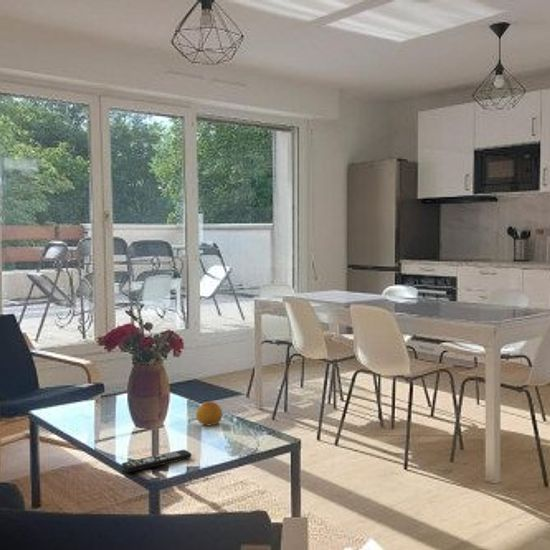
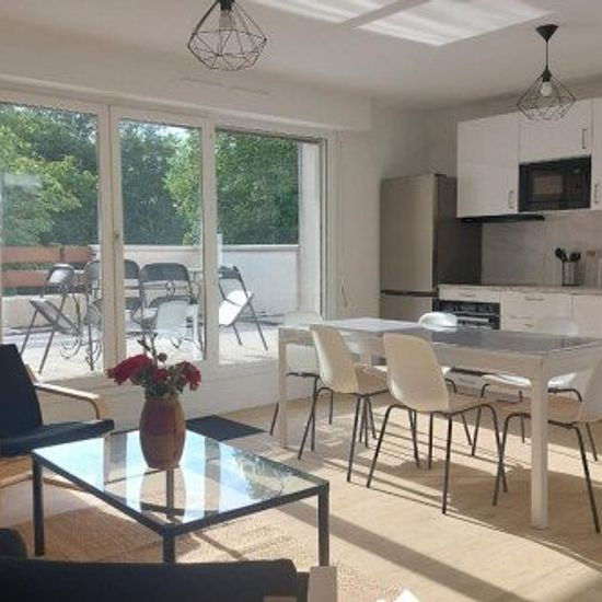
- remote control (157, 460)
- fruit (209, 412)
